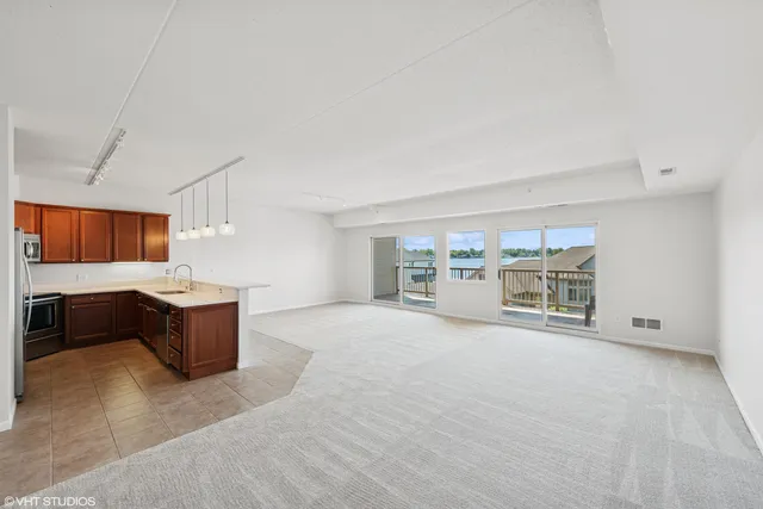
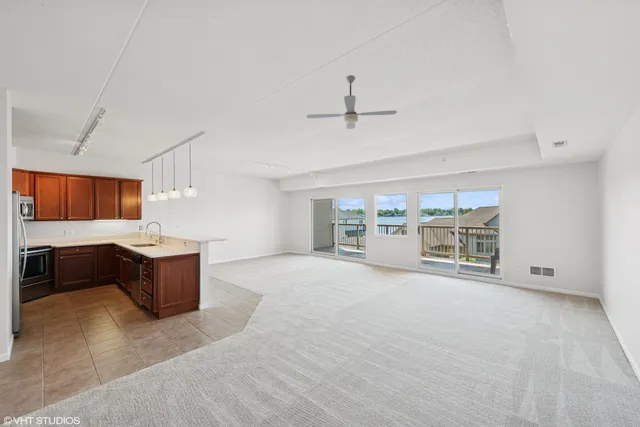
+ ceiling fan (350, 99)
